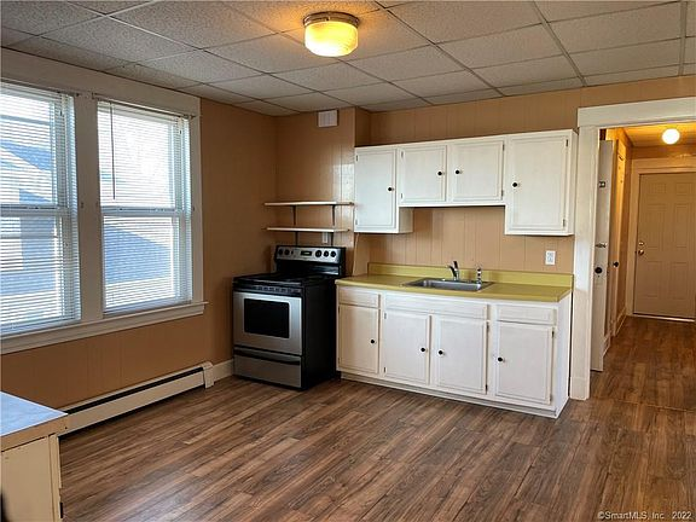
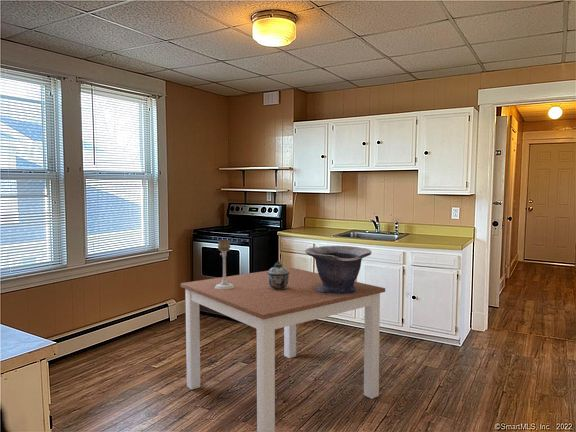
+ candle holder (224, 263)
+ decorative bowl (337, 269)
+ dining table (284, 338)
+ lidded jar (278, 274)
